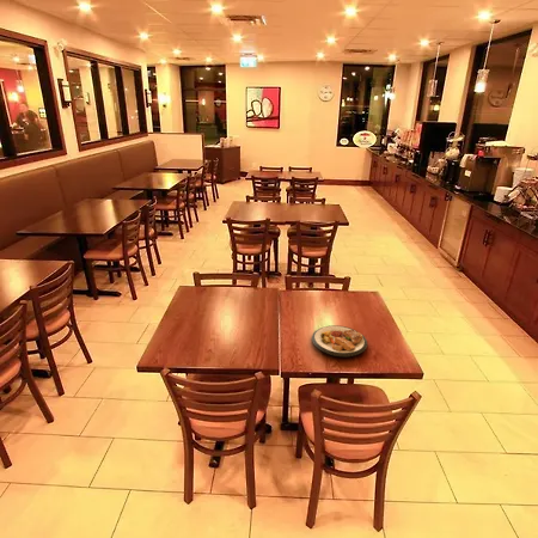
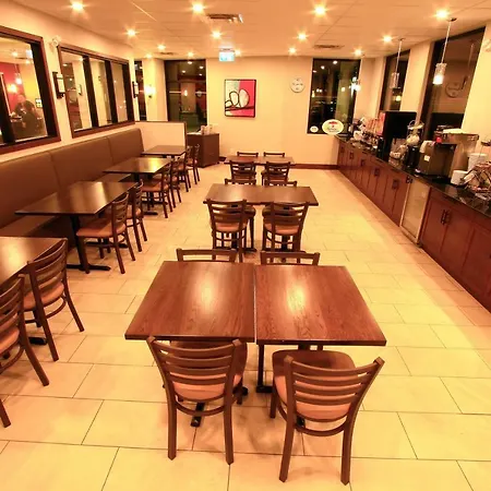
- plate (338, 338)
